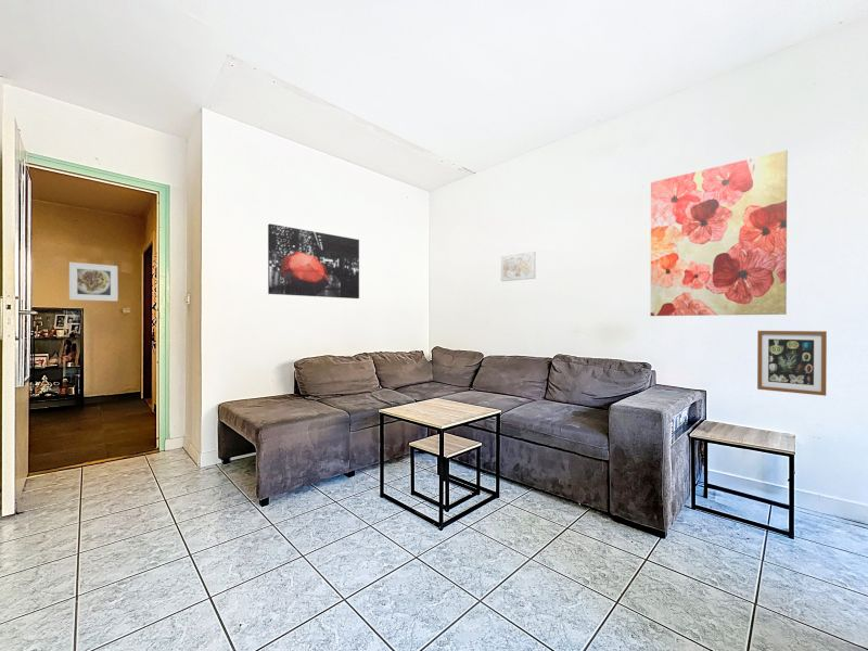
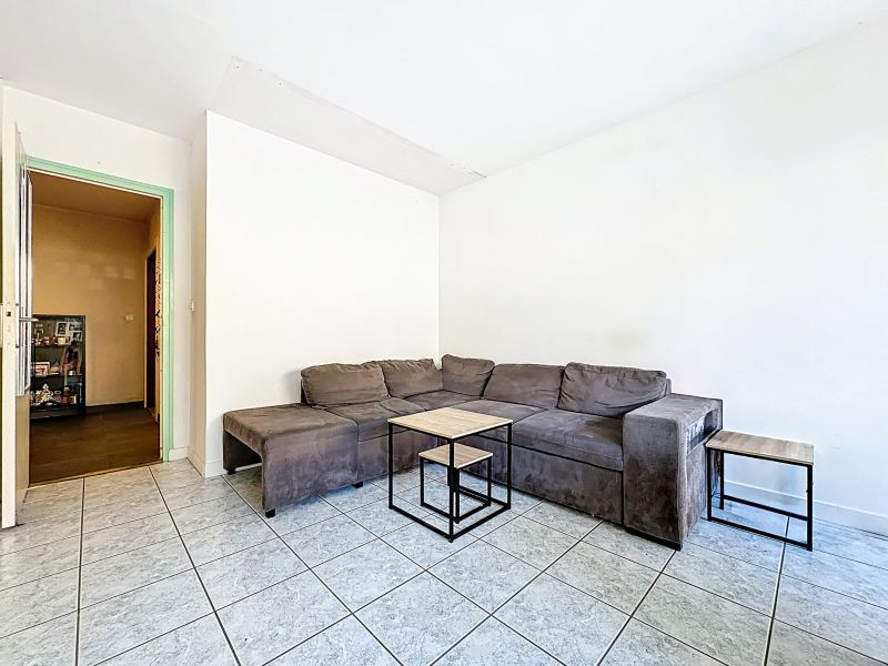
- wall art (518, 267)
- wall art (790, 361)
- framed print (93, 282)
- wall art (712, 241)
- wall art (317, 264)
